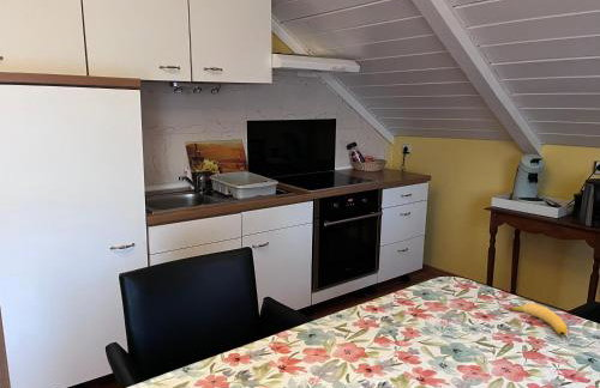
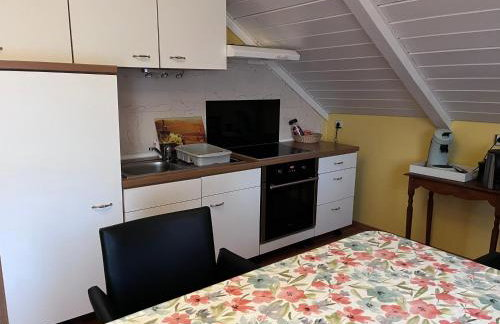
- banana (541, 316)
